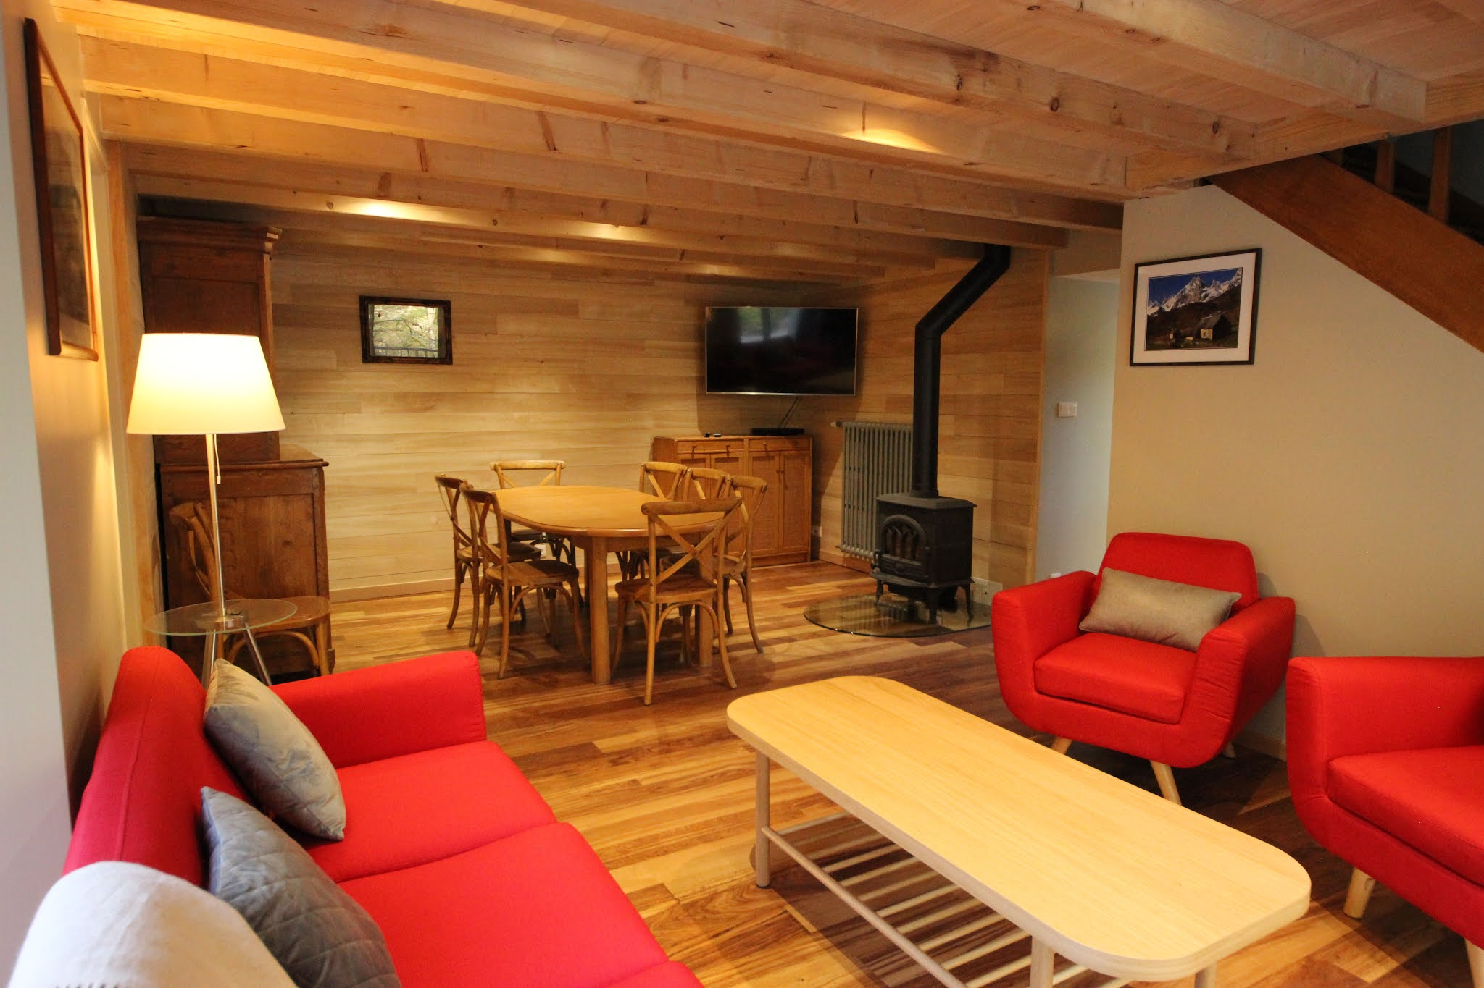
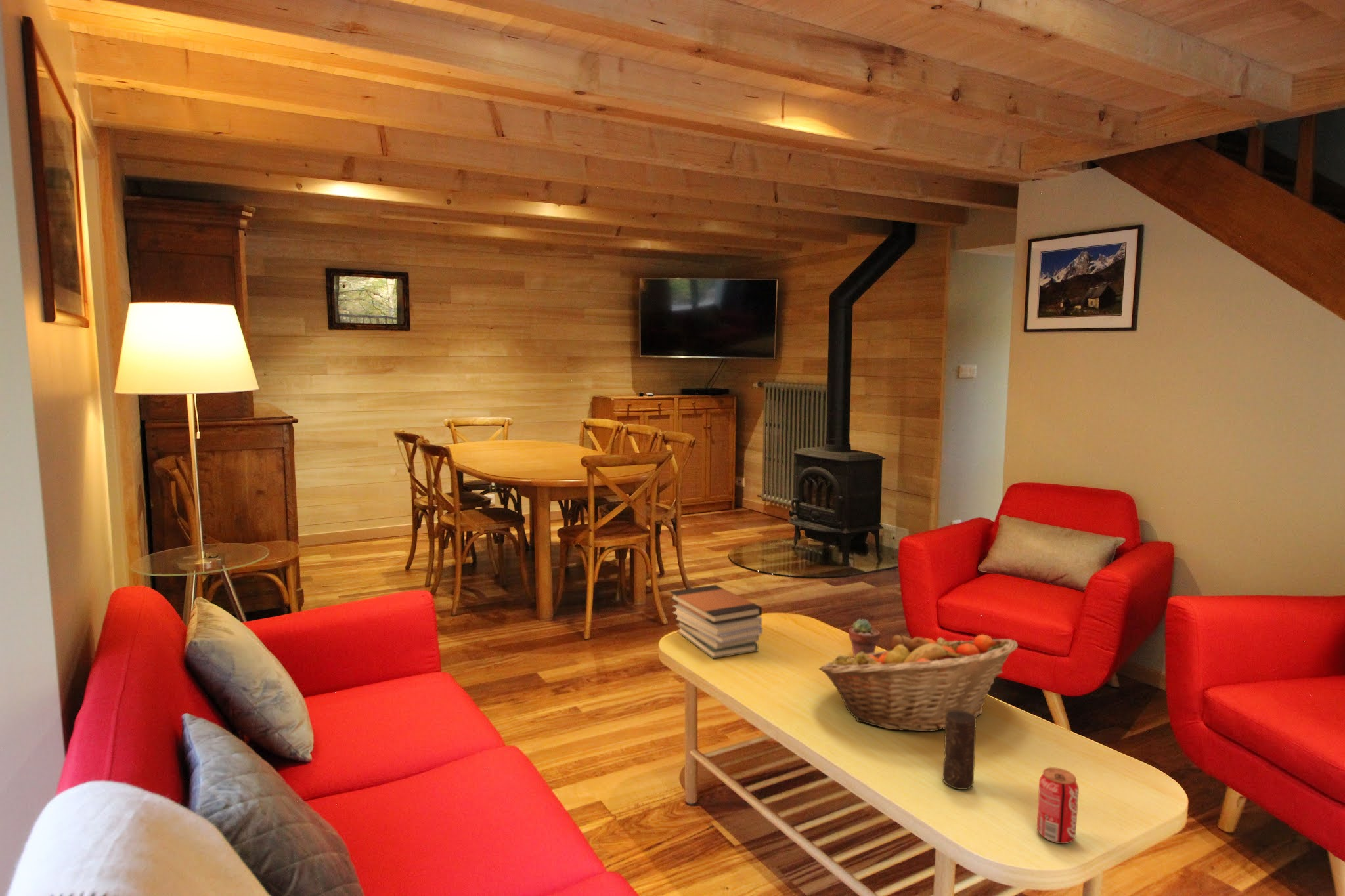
+ beverage can (1057, 805)
+ fruit basket (917, 671)
+ potted succulent (864, 639)
+ candle (959, 749)
+ book stack (715, 620)
